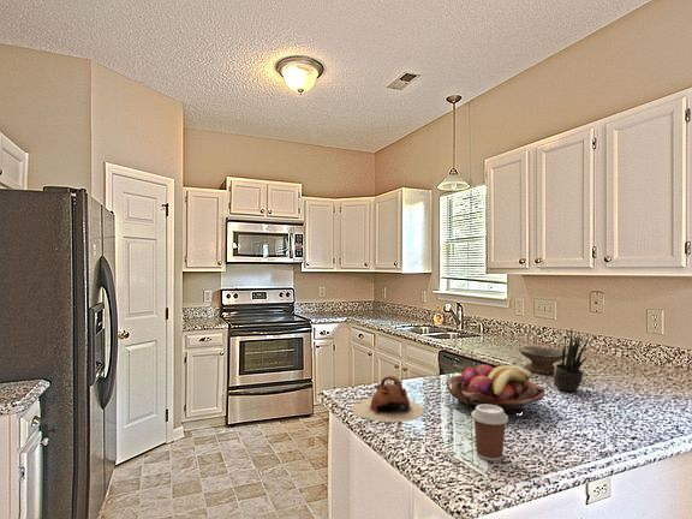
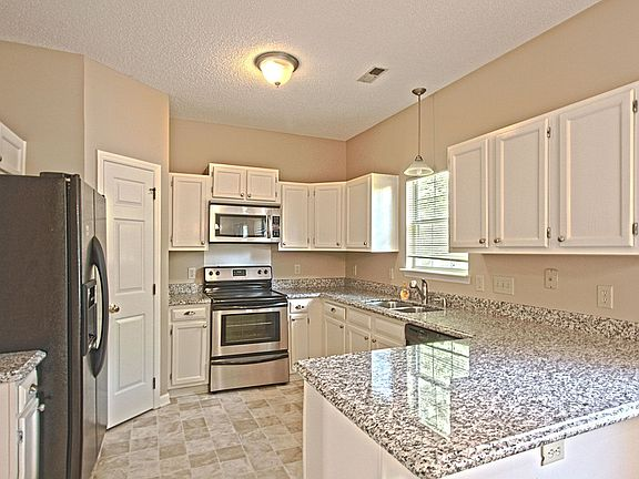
- fruit basket (494, 384)
- potted plant (571, 359)
- teapot (387, 392)
- bowl (542, 359)
- coffee cup (489, 431)
